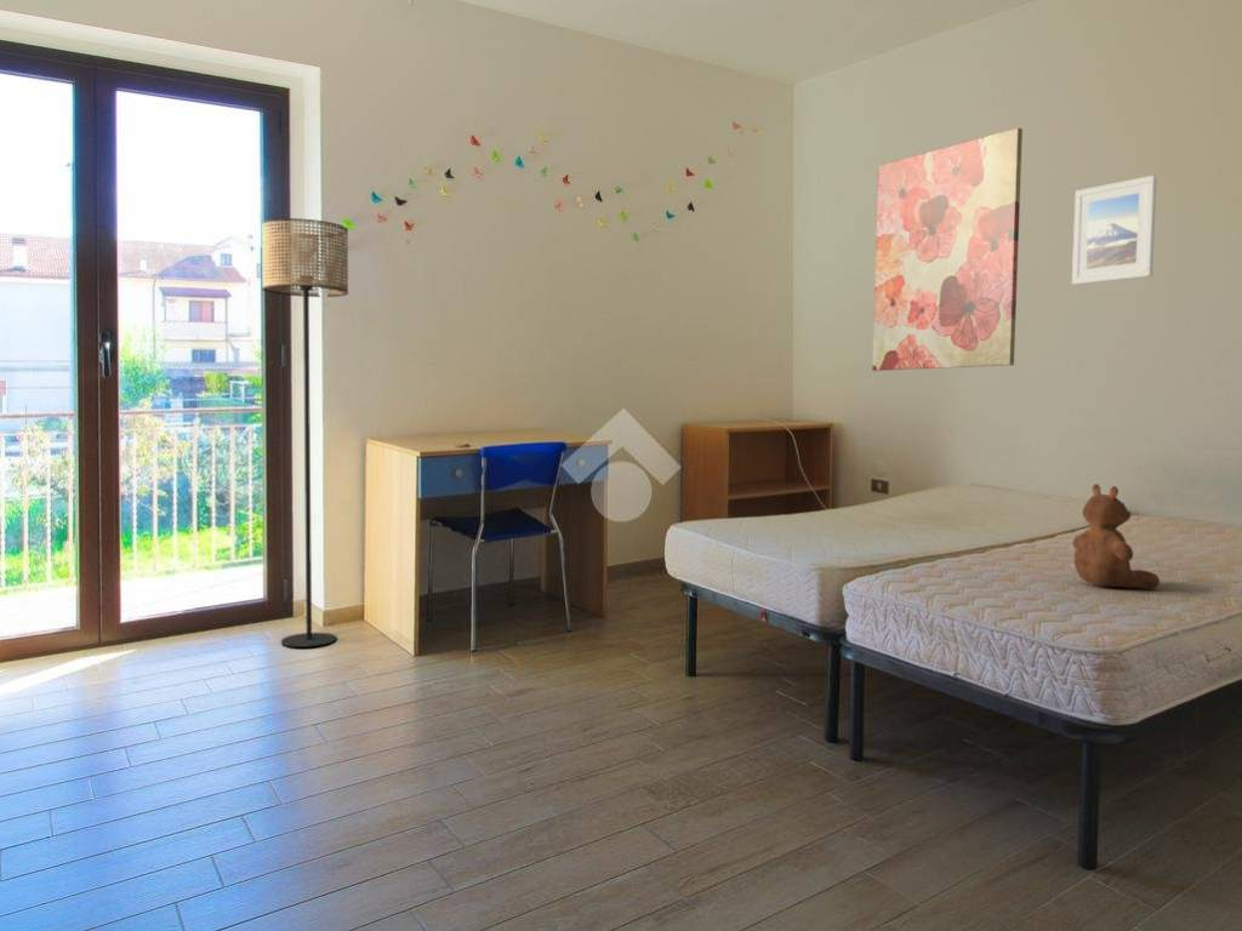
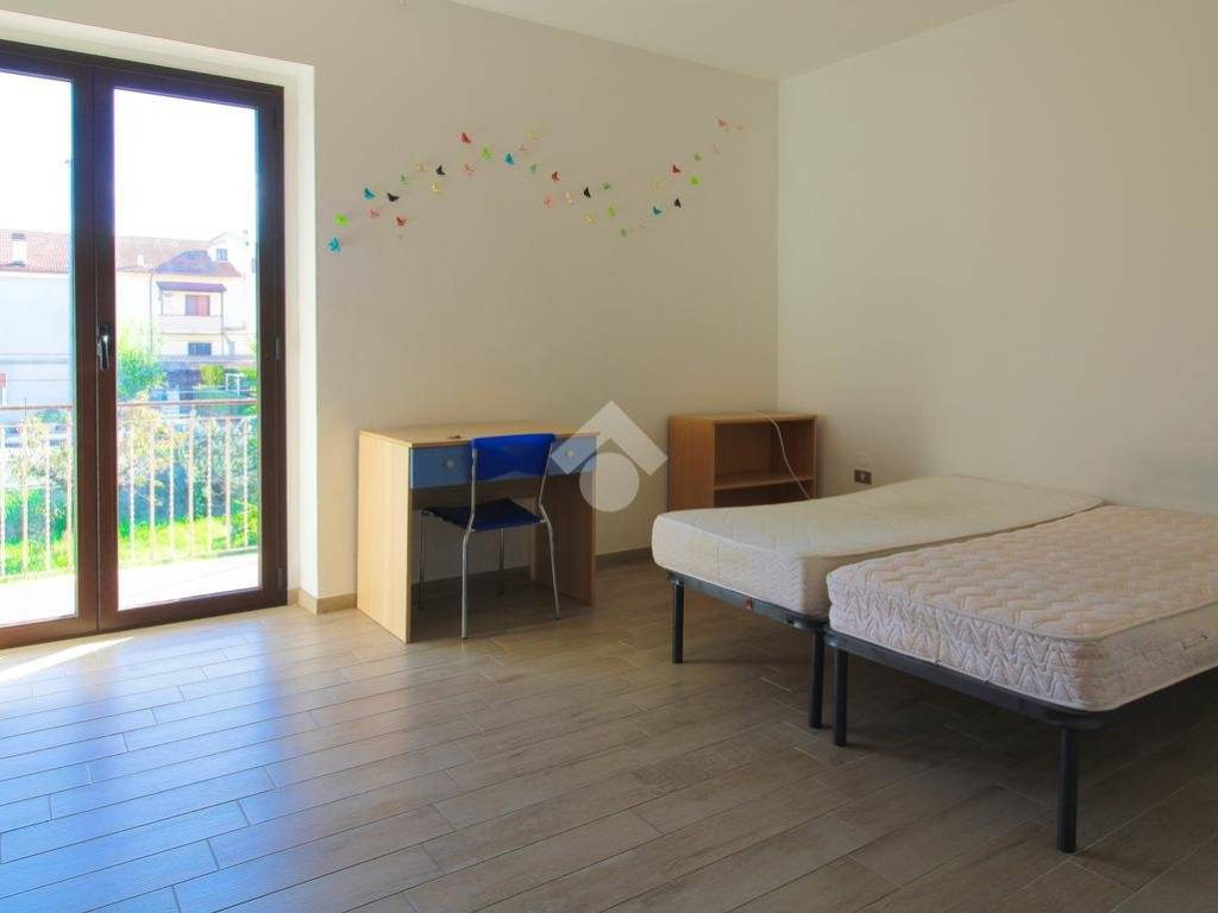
- teddy bear (1116, 535)
- wall art (941, 258)
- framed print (1112, 232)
- floor lamp (307, 436)
